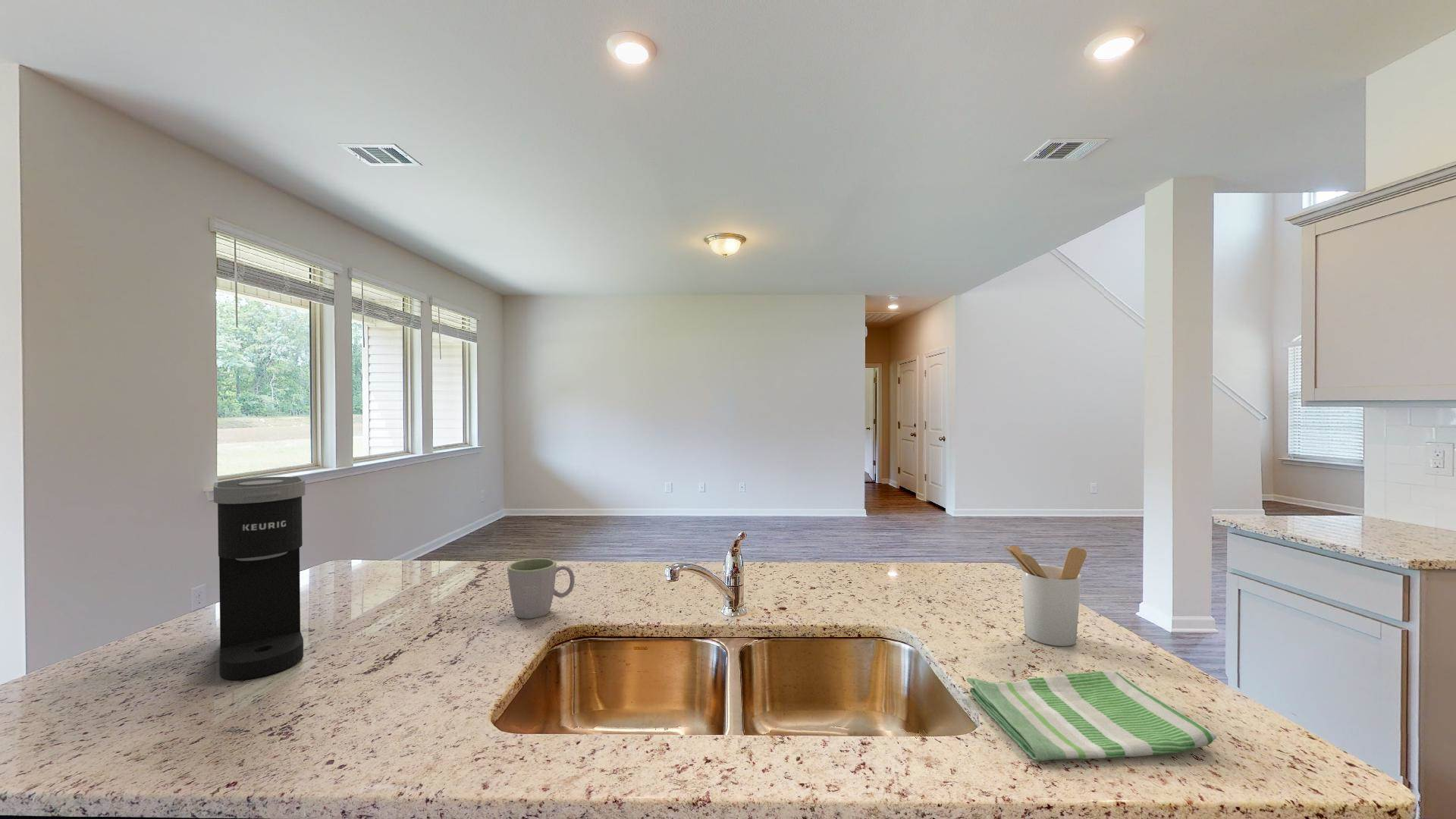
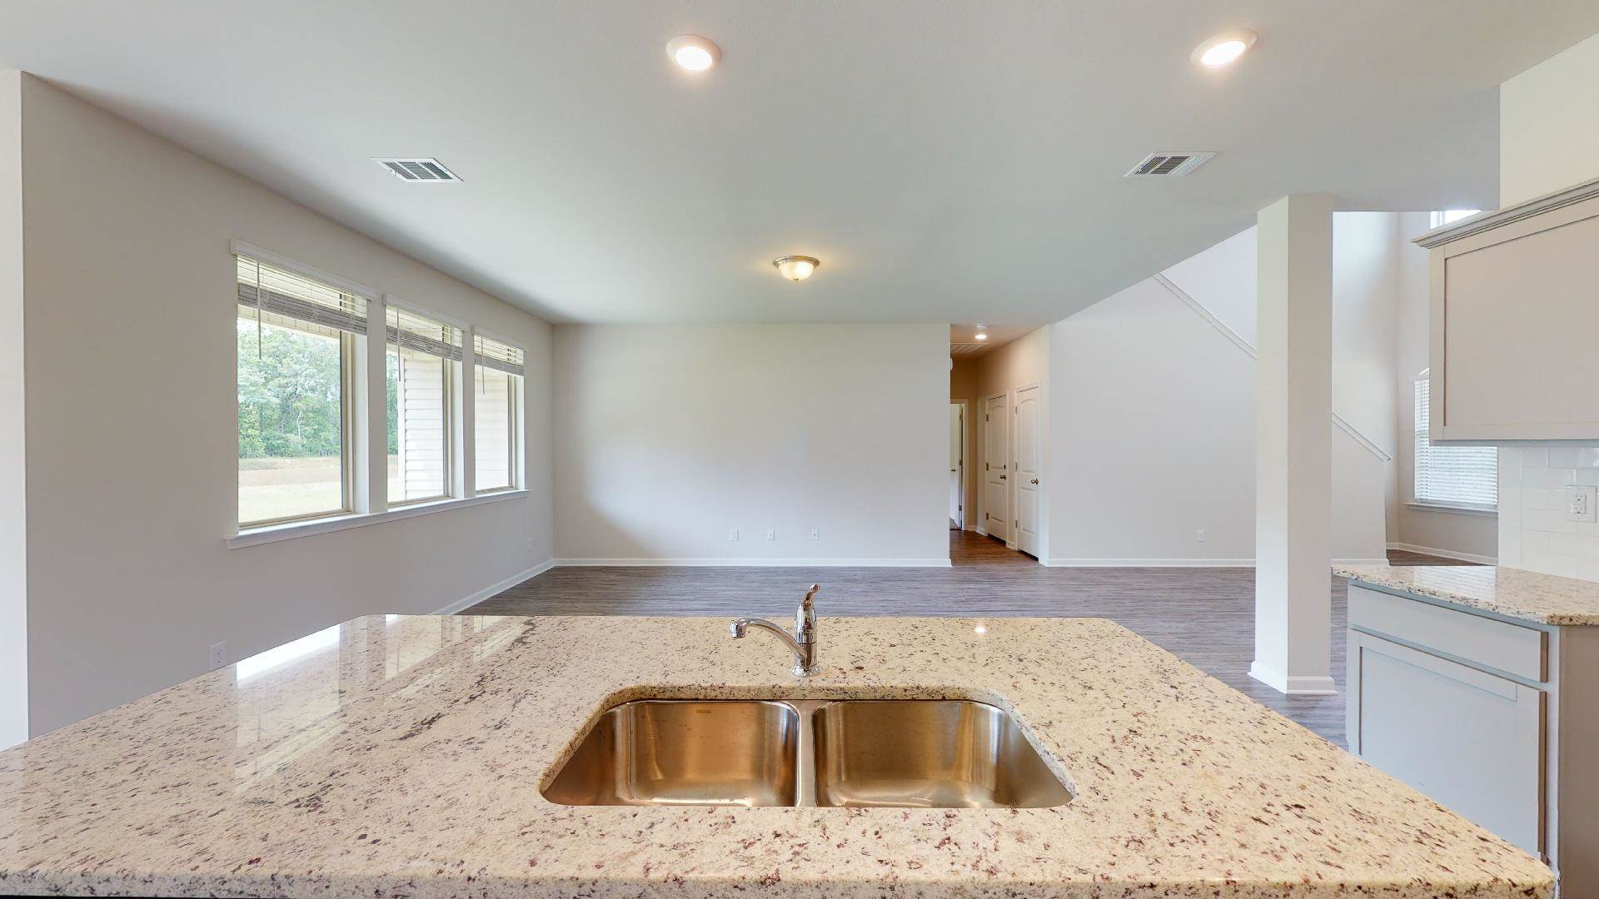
- dish towel (1080, 710)
- coffee maker (260, 564)
- mug (541, 587)
- utensil holder (1040, 590)
